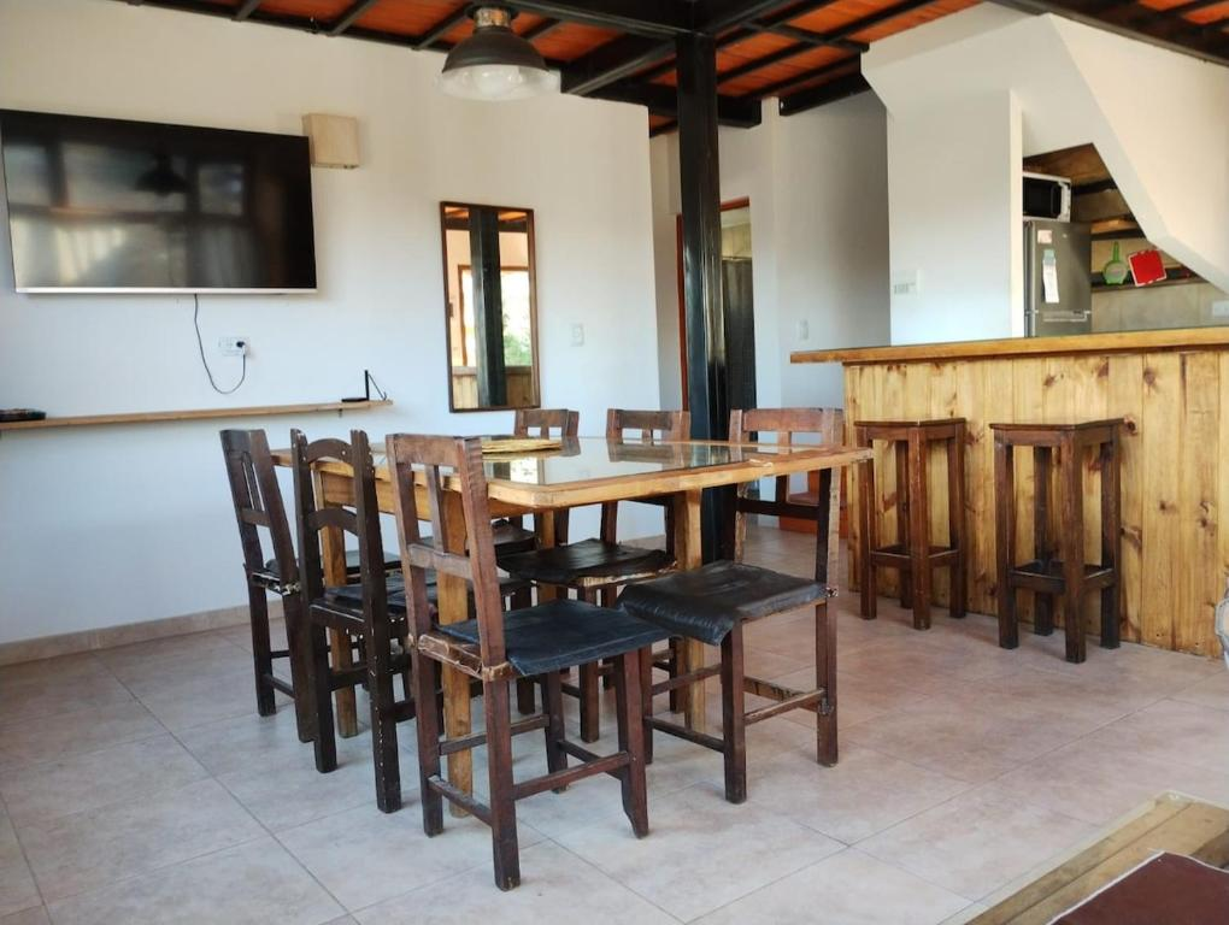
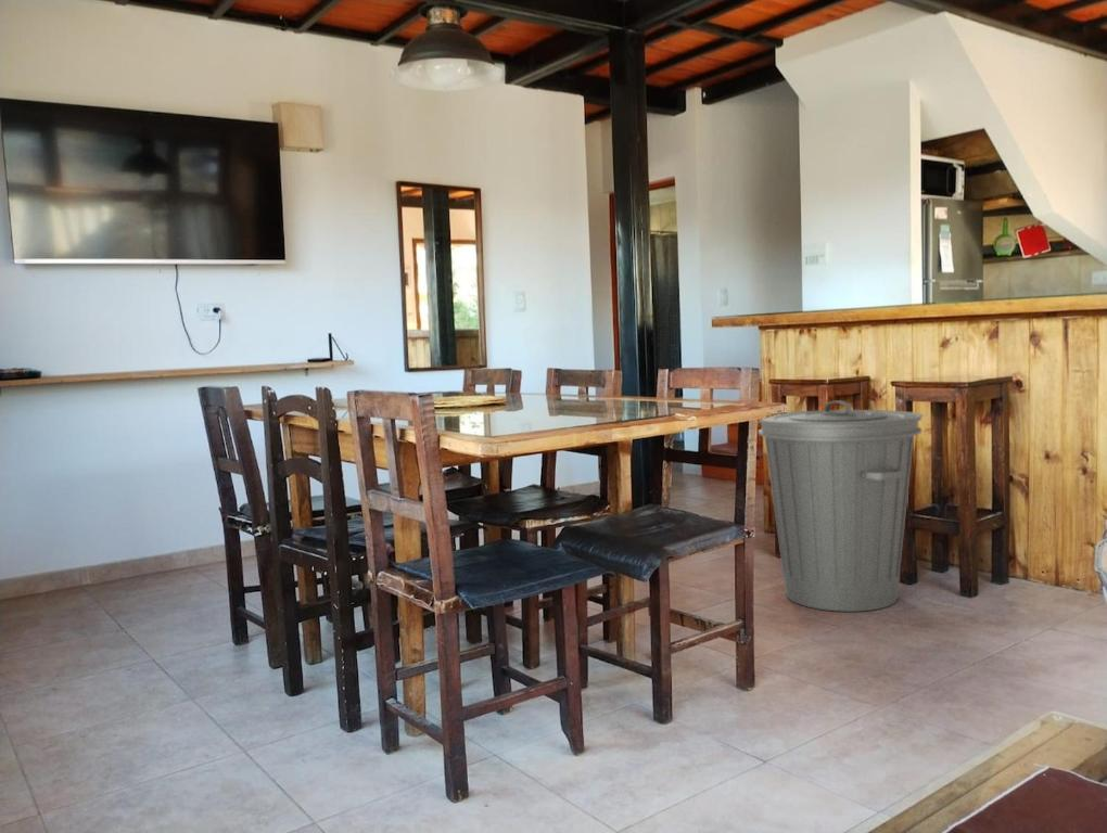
+ trash can (838, 499)
